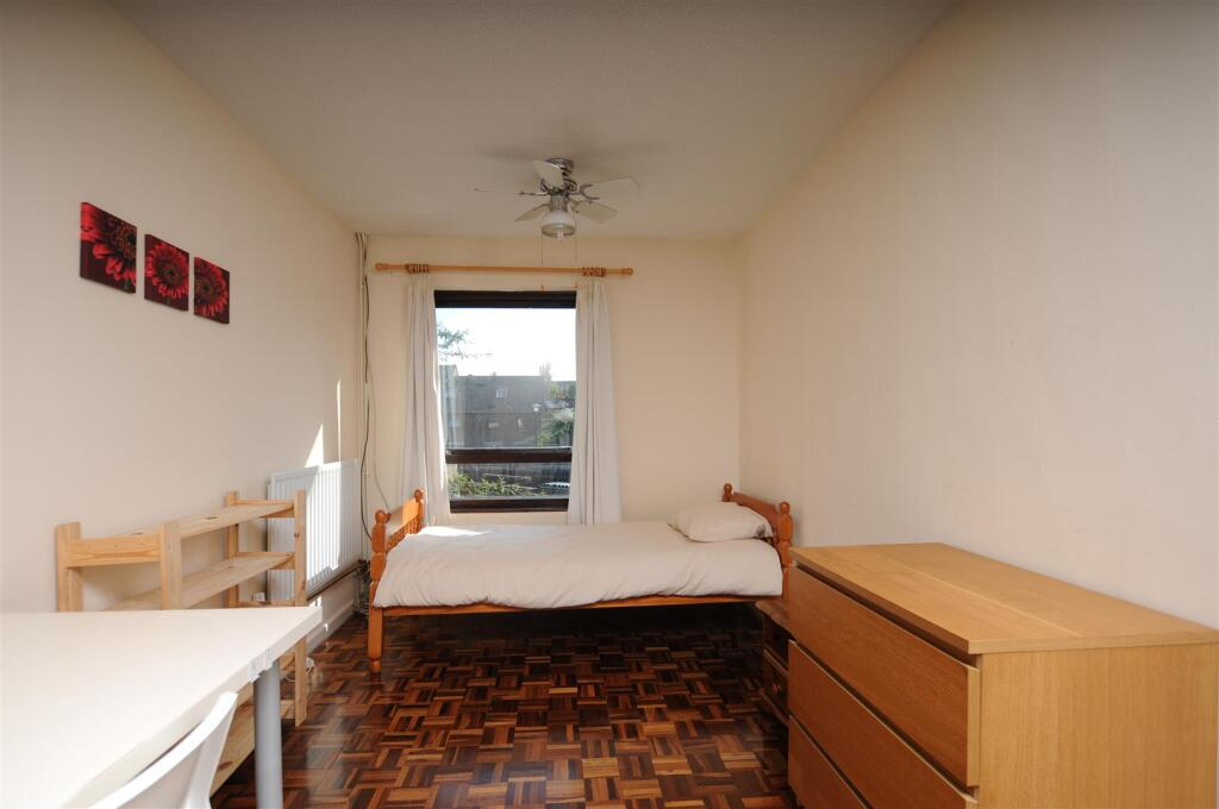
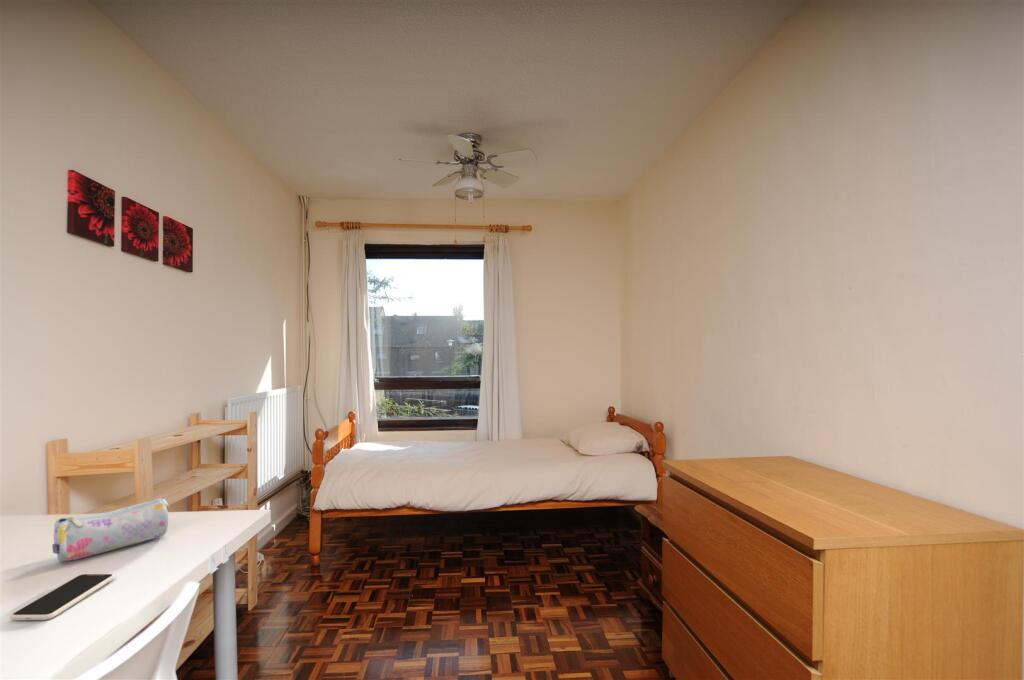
+ pencil case (113, 527)
+ smartphone (66, 595)
